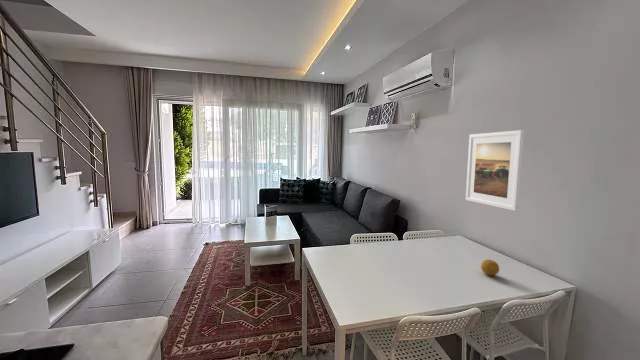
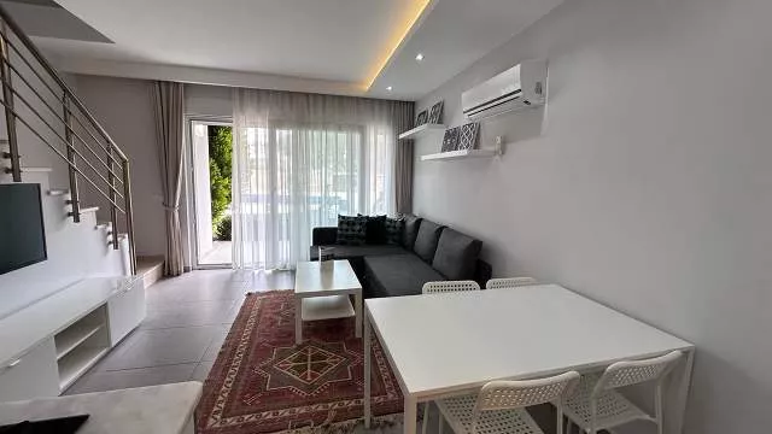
- fruit (490, 267)
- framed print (491, 169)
